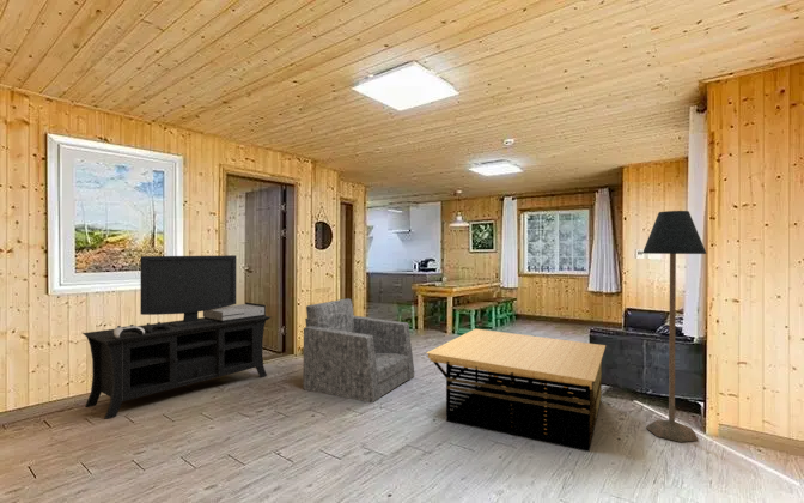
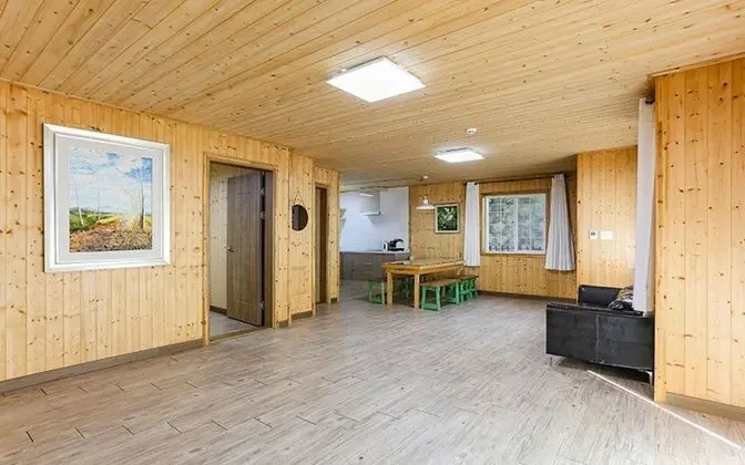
- armchair (358, 343)
- coffee table (520, 377)
- media console (187, 322)
- floor lamp (672, 321)
